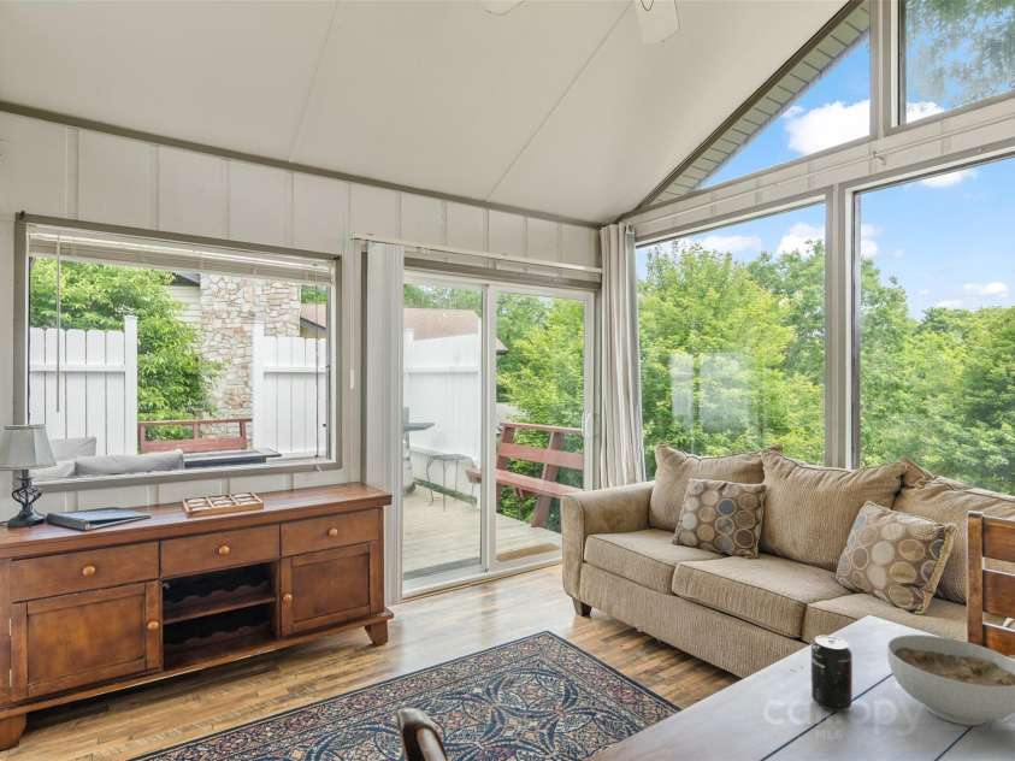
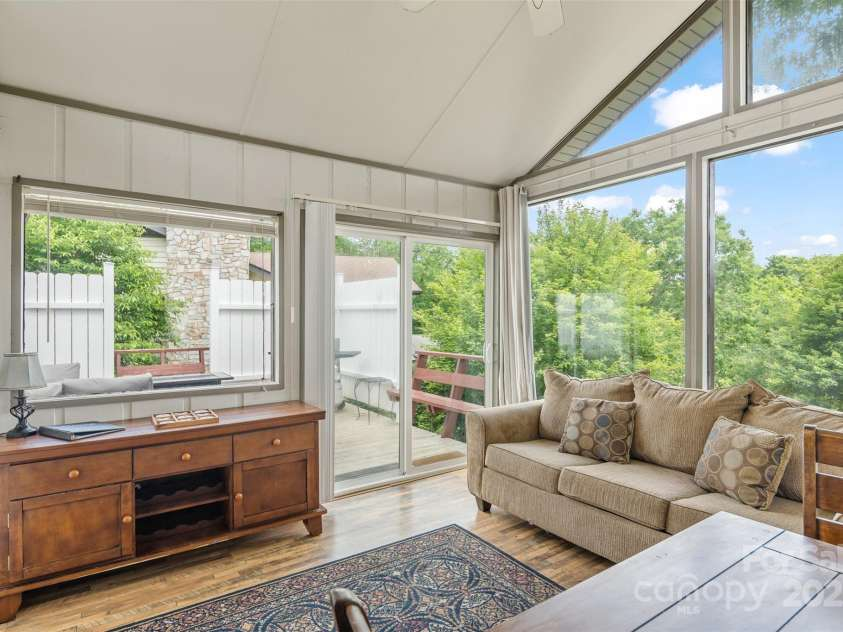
- bowl (954, 685)
- beverage can (831, 673)
